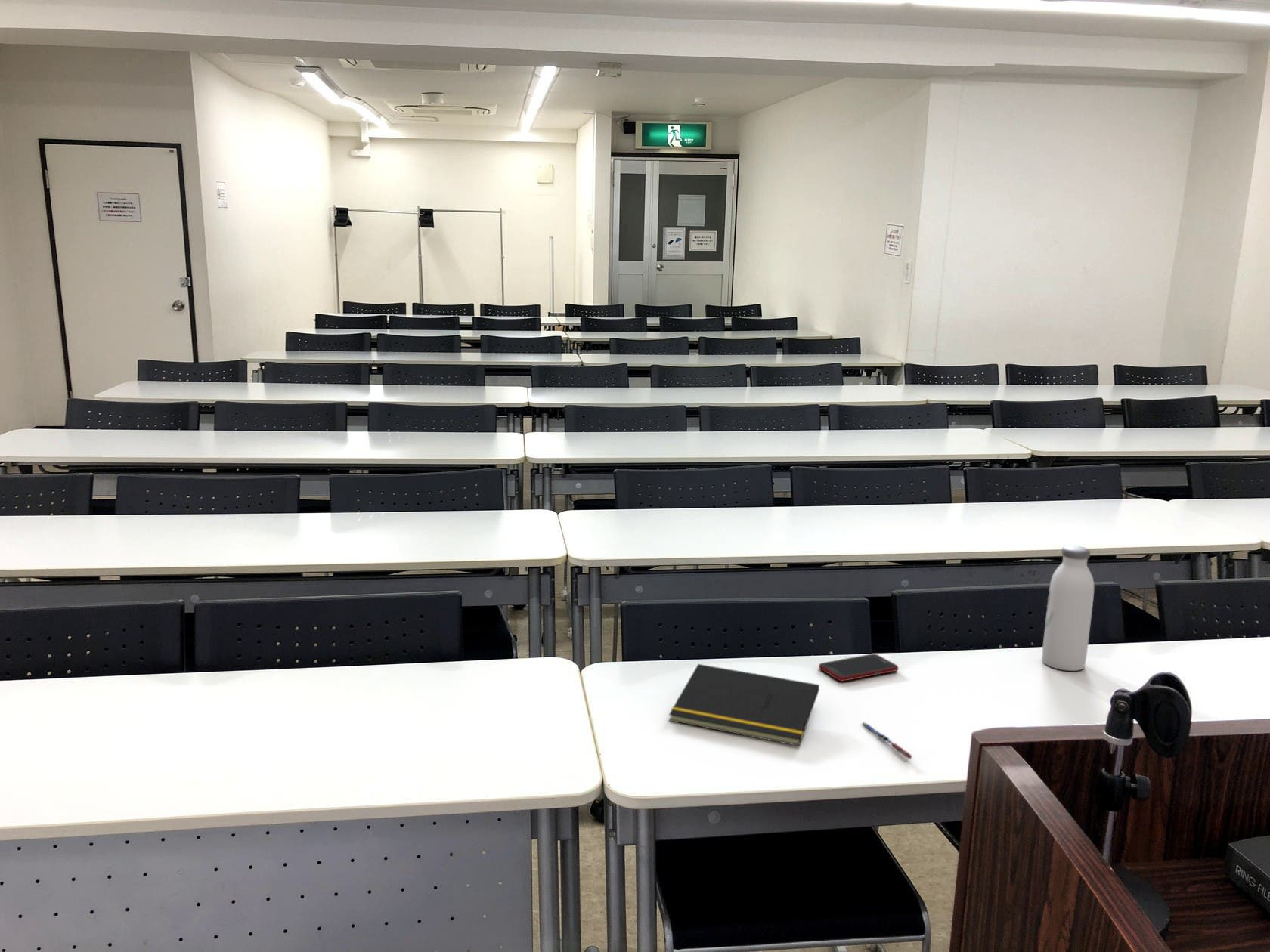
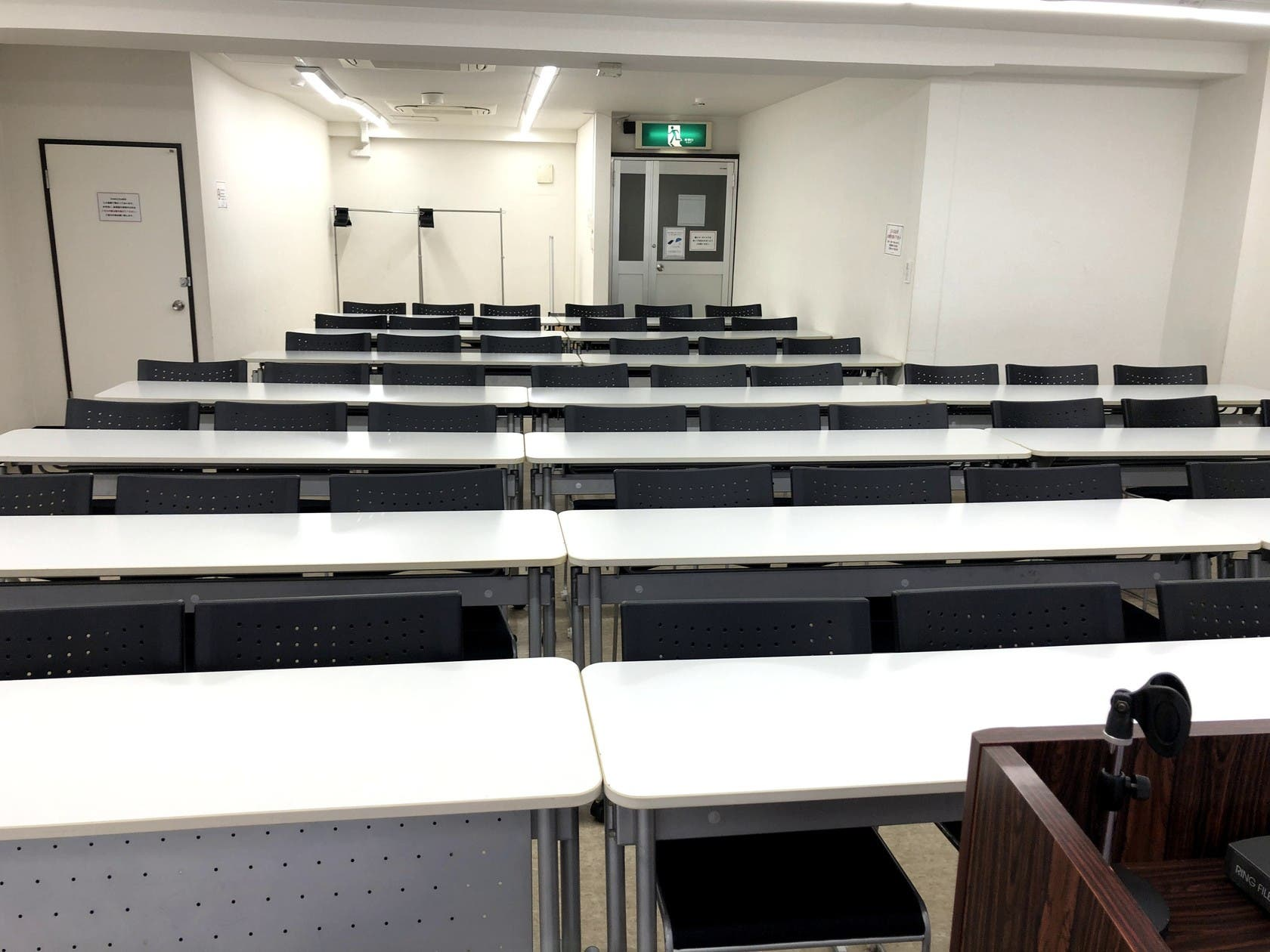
- cell phone (858, 667)
- pen (885, 738)
- notepad (745, 702)
- water bottle (1069, 606)
